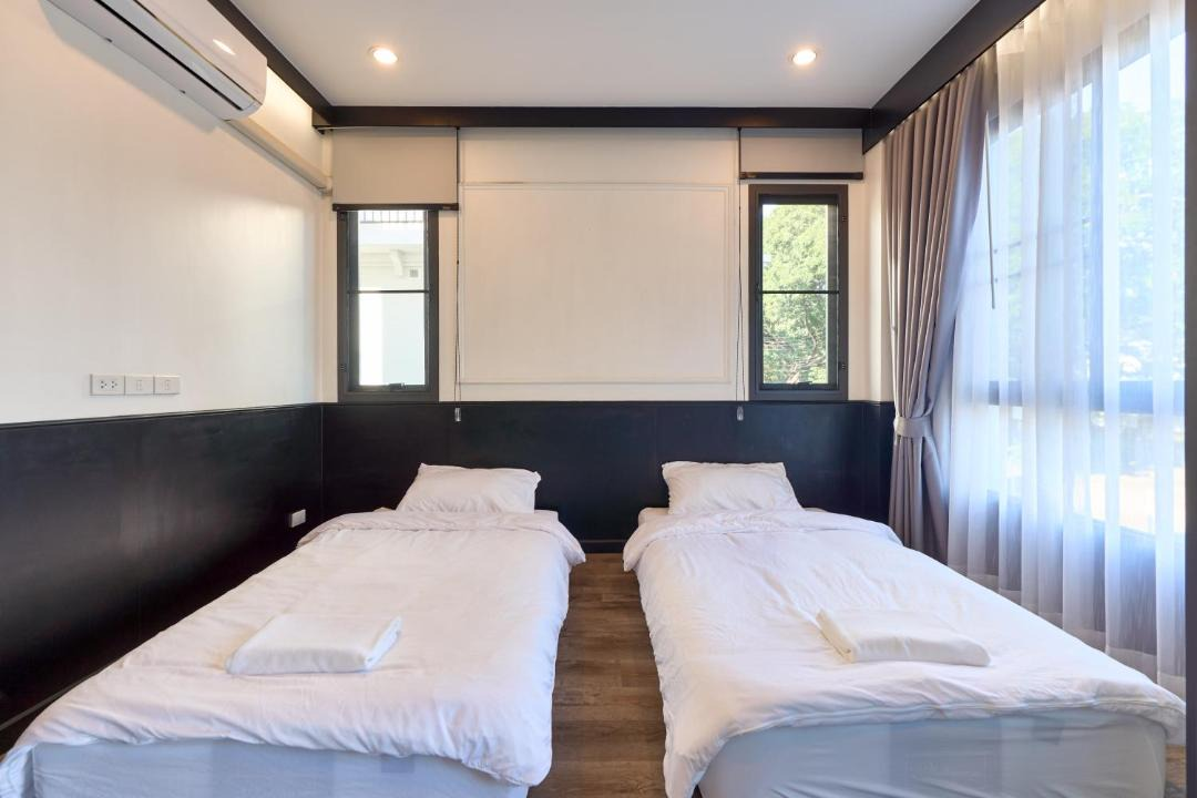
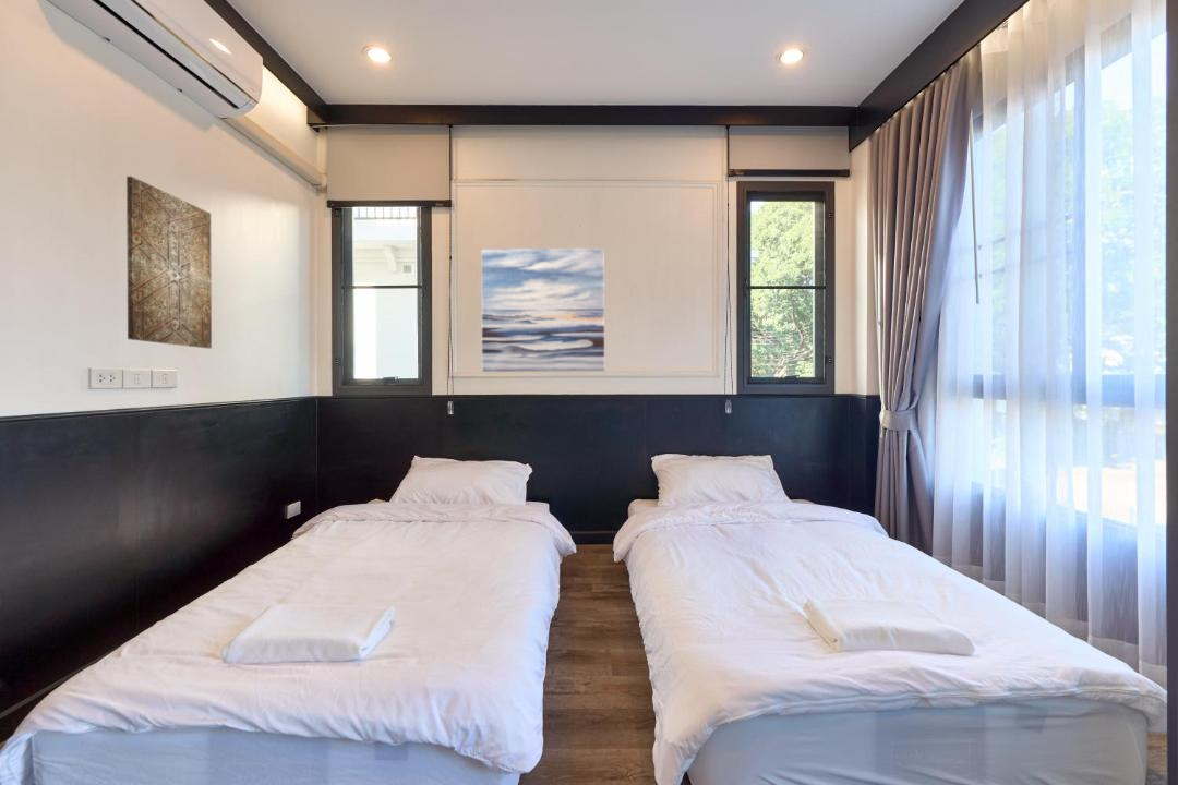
+ wall art (543, 310)
+ wall art (172, 270)
